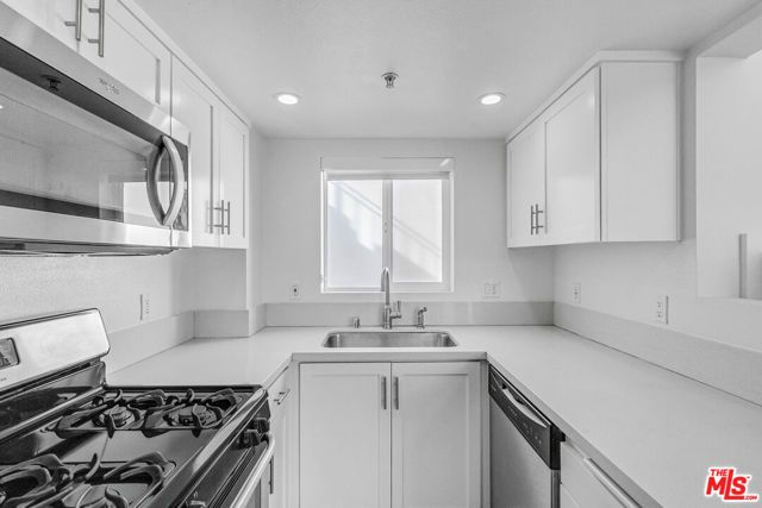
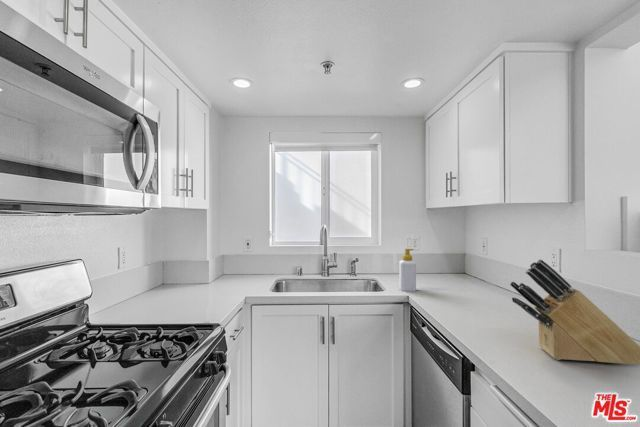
+ knife block (574, 307)
+ soap bottle (407, 269)
